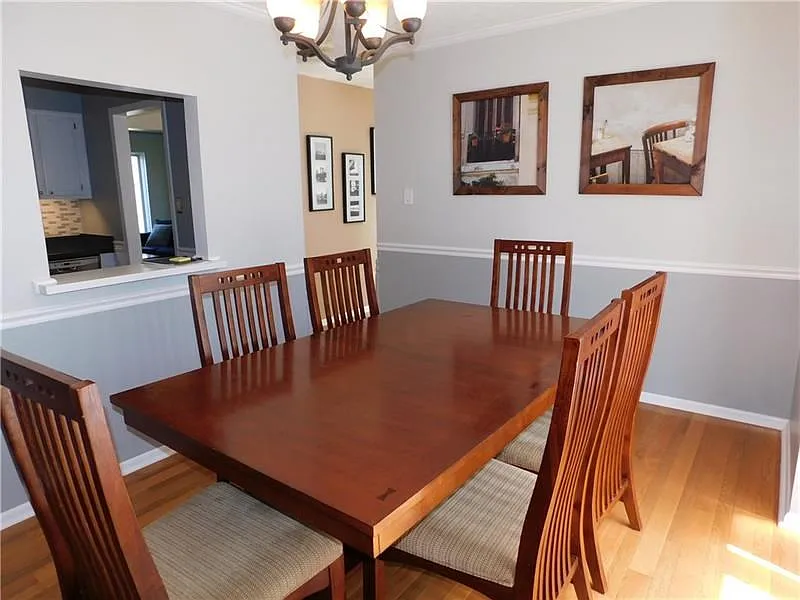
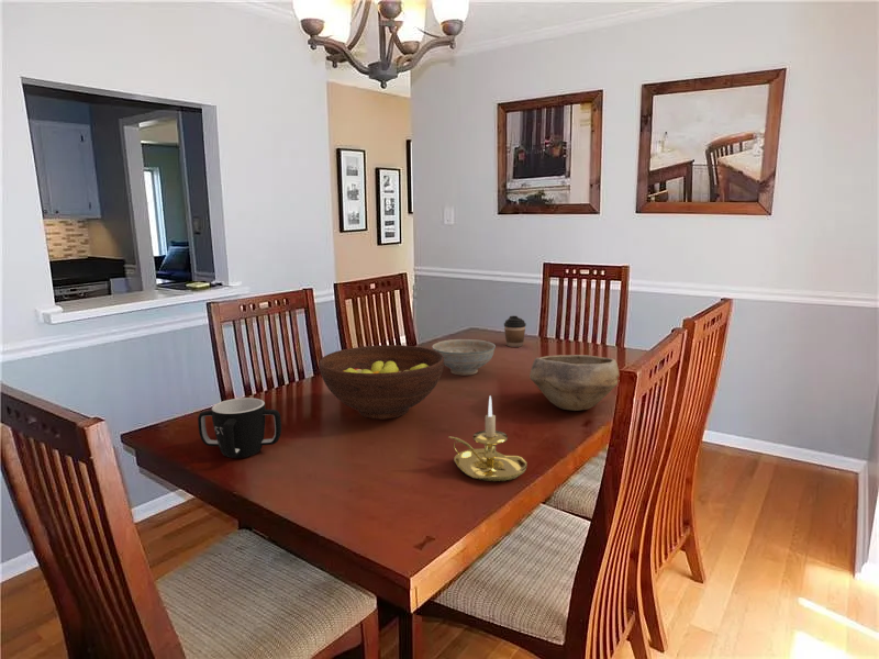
+ mug (240, 428)
+ candle holder (485, 432)
+ fruit bowl (382, 386)
+ decorative bowl (464, 358)
+ coffee cup (514, 331)
+ bowl (574, 380)
